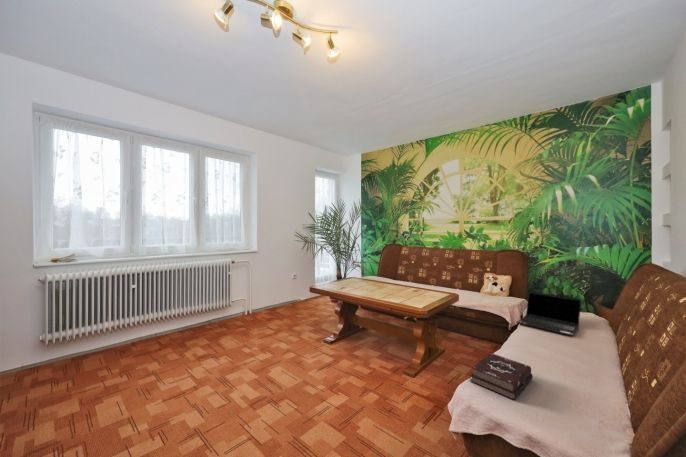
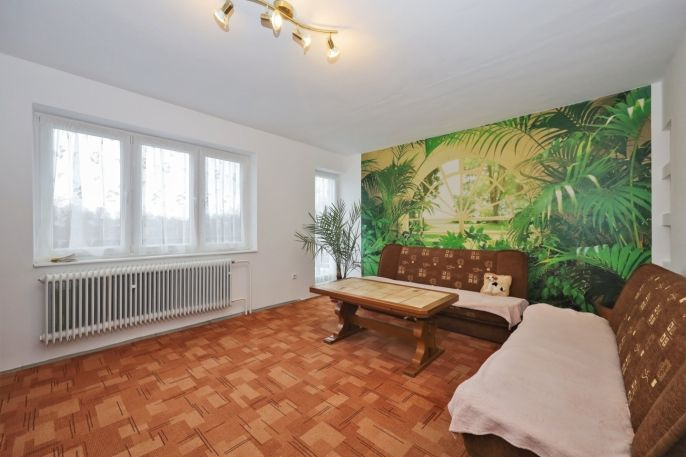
- hardback book (501, 373)
- laptop computer (548, 311)
